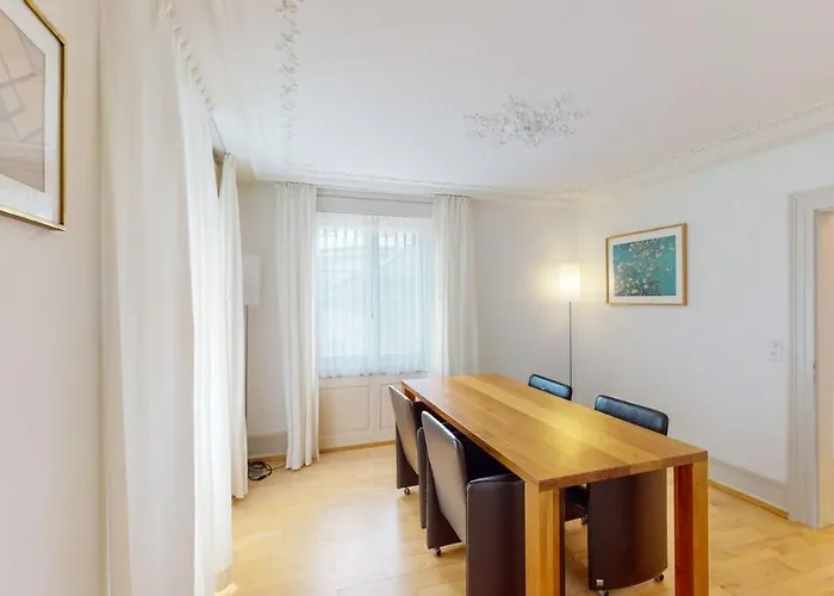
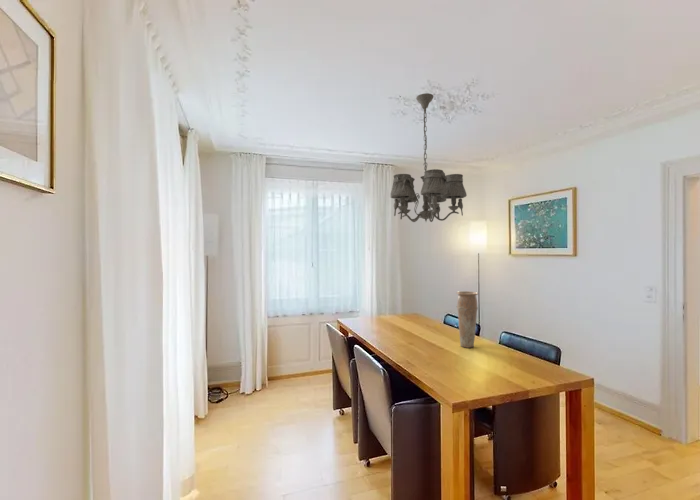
+ chandelier (426, 158)
+ vase (467, 319)
